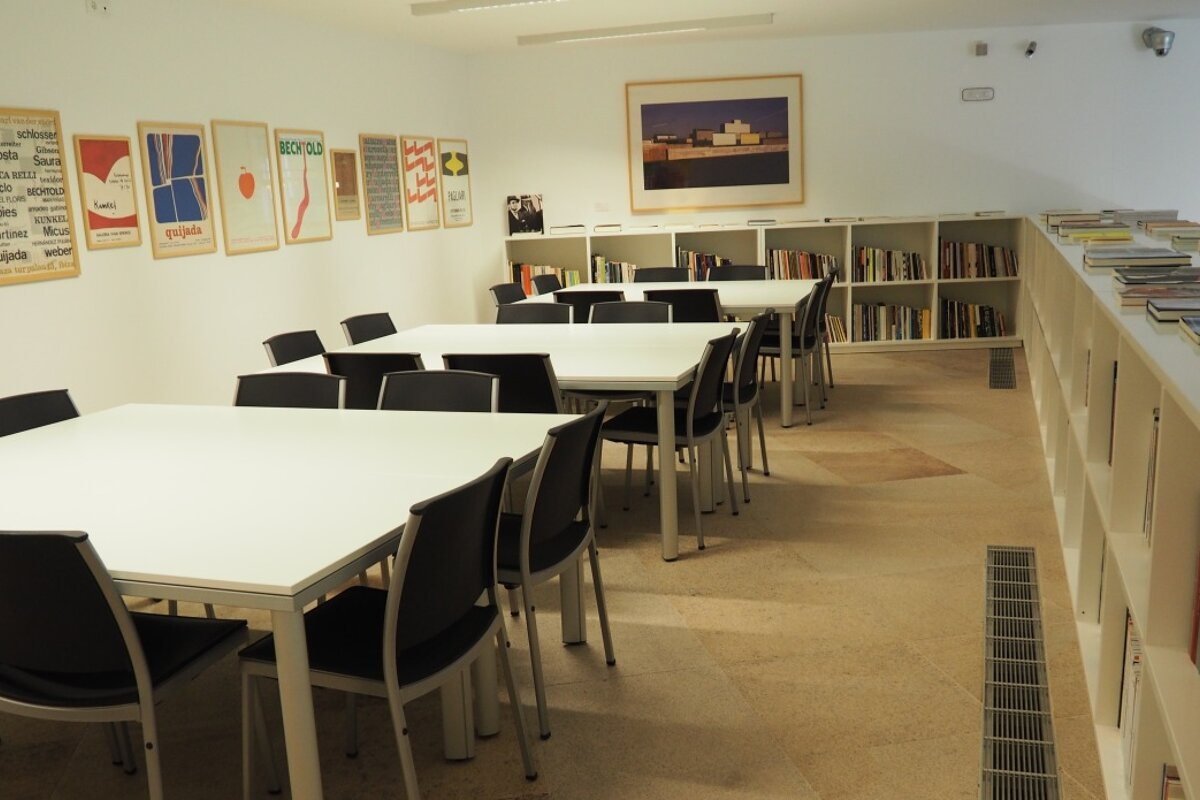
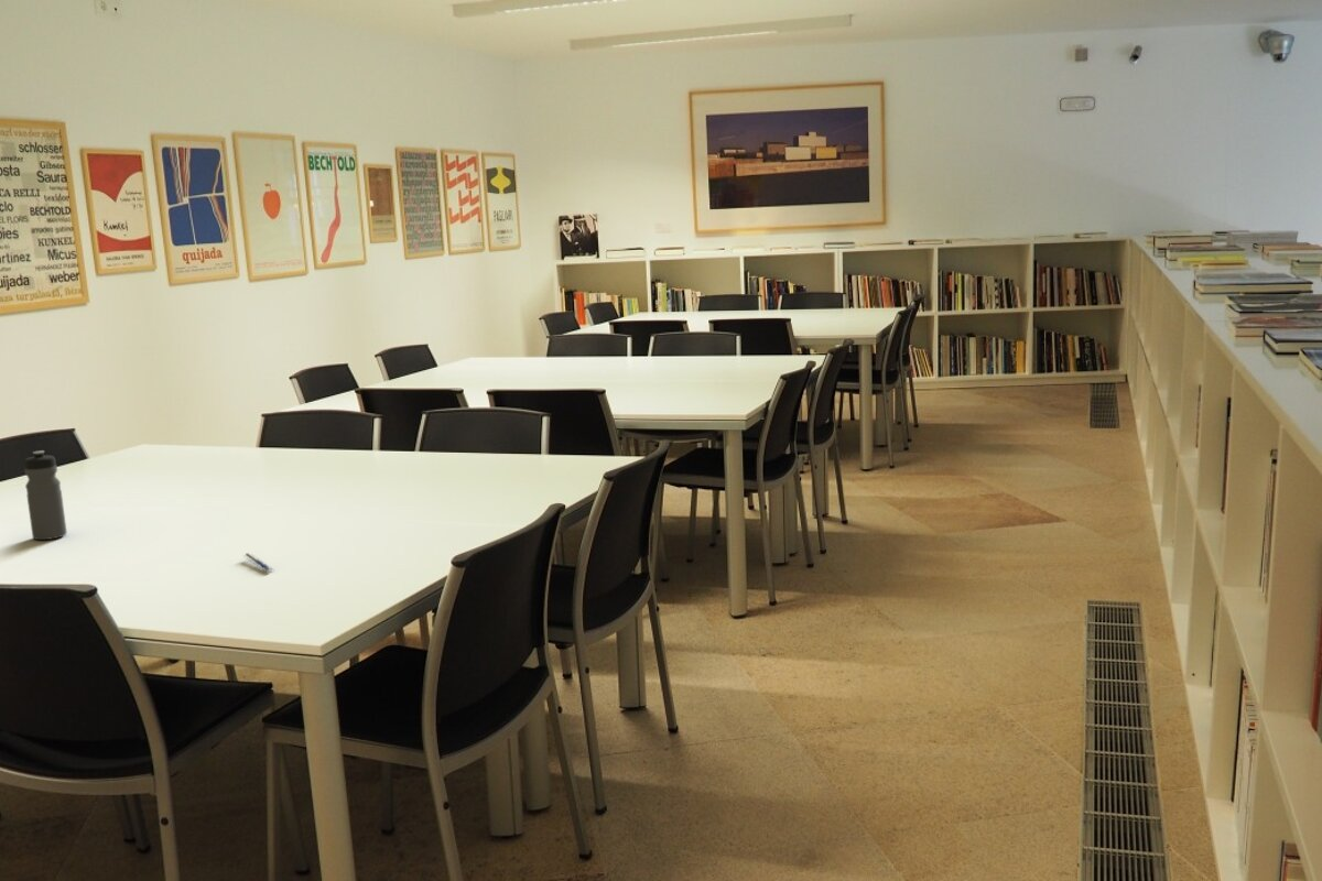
+ pen (258, 561)
+ water bottle (44, 493)
